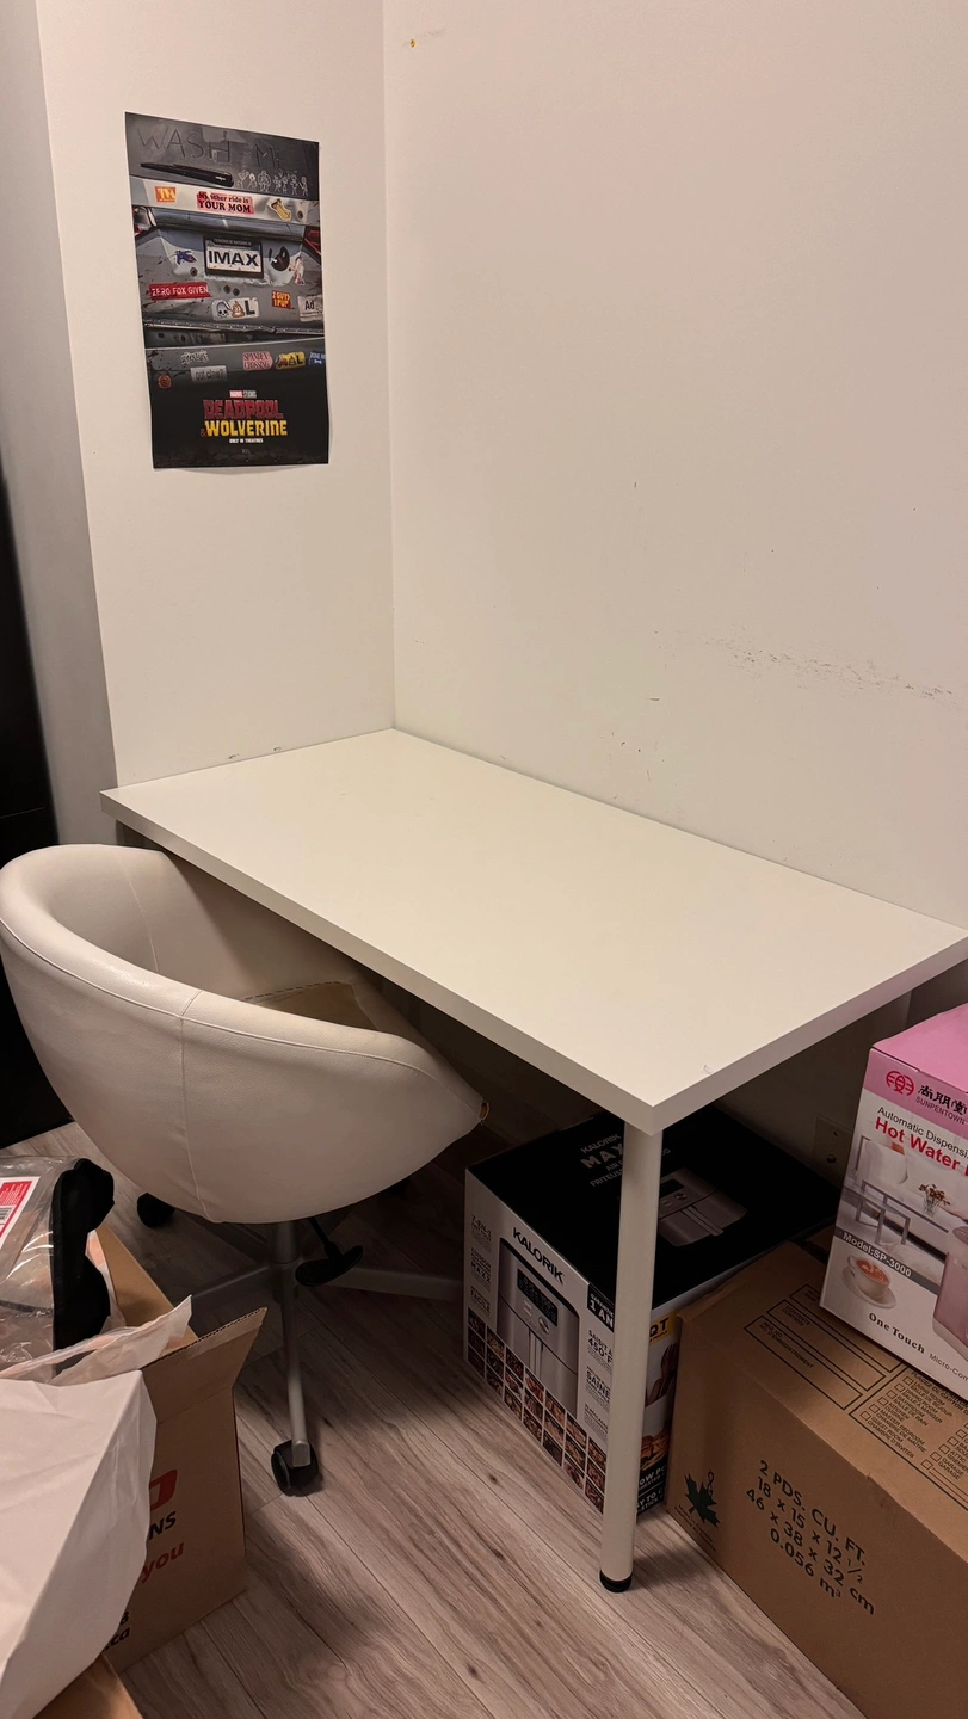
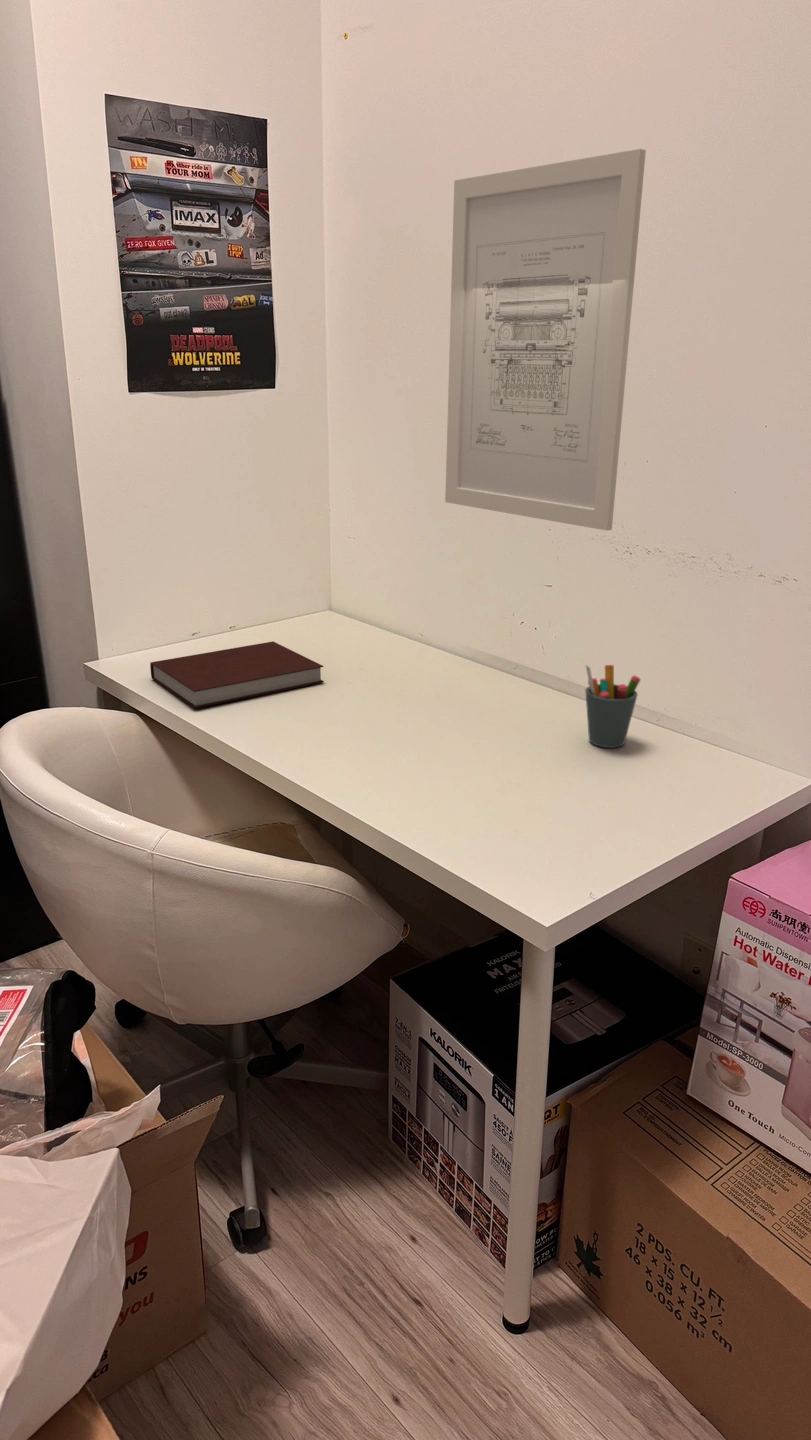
+ pen holder (610, 703)
+ wall art (531, 351)
+ notebook (237, 672)
